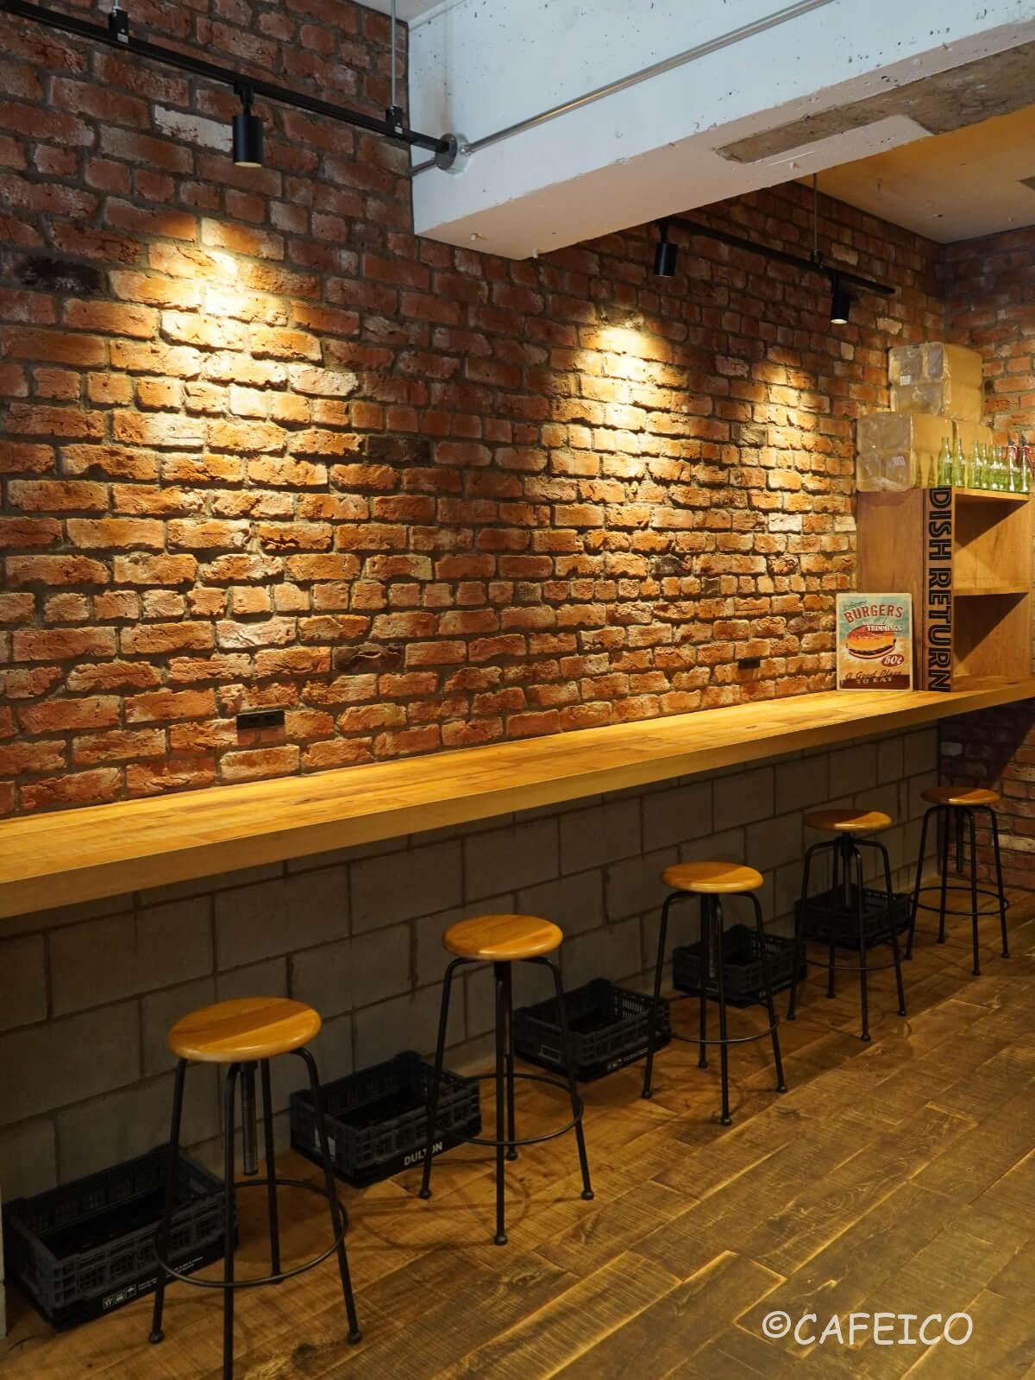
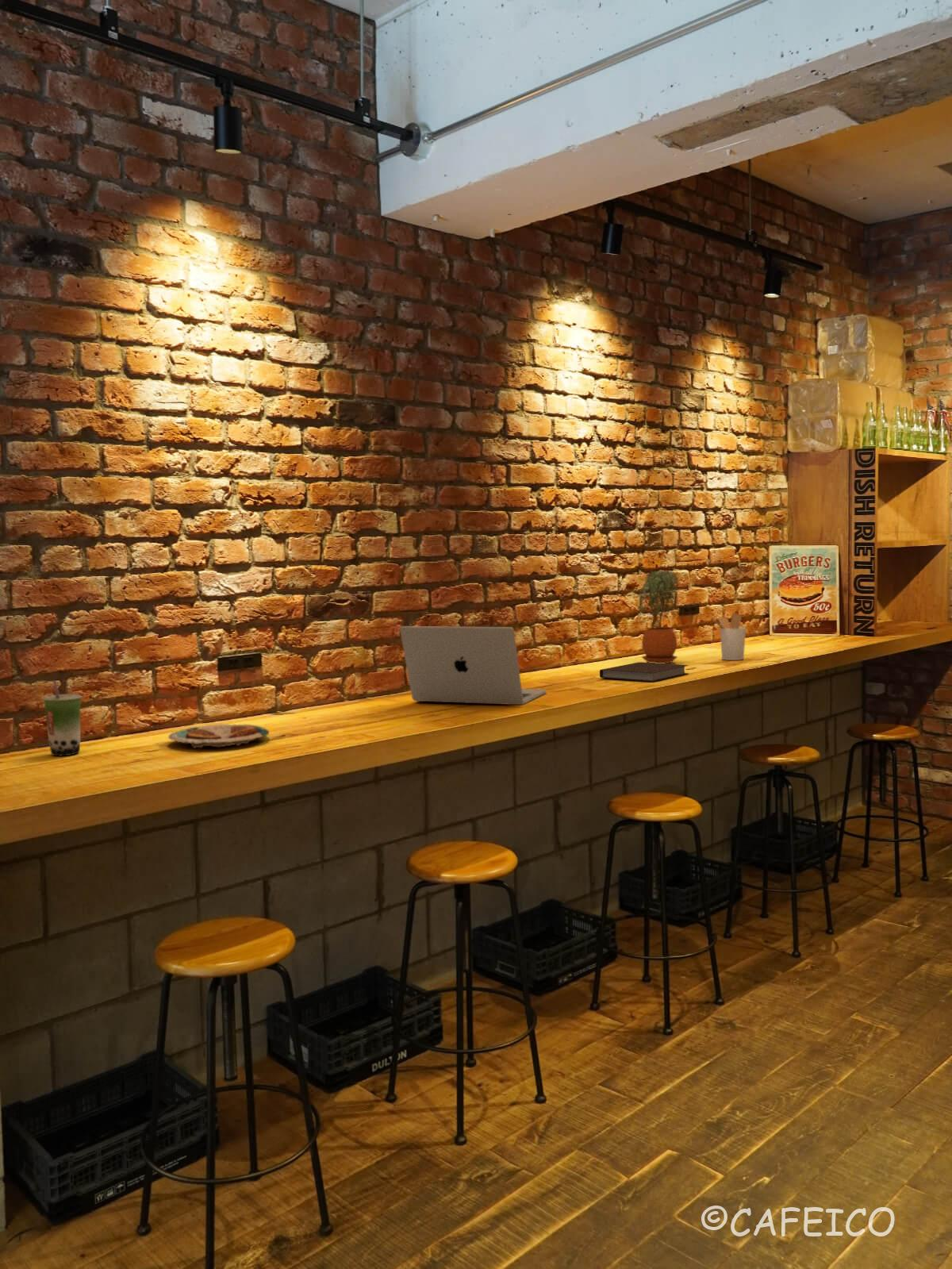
+ plate (221, 734)
+ laptop (475, 661)
+ utensil holder (726, 636)
+ potted plant (657, 616)
+ beverage cup (63, 716)
+ notebook (644, 671)
